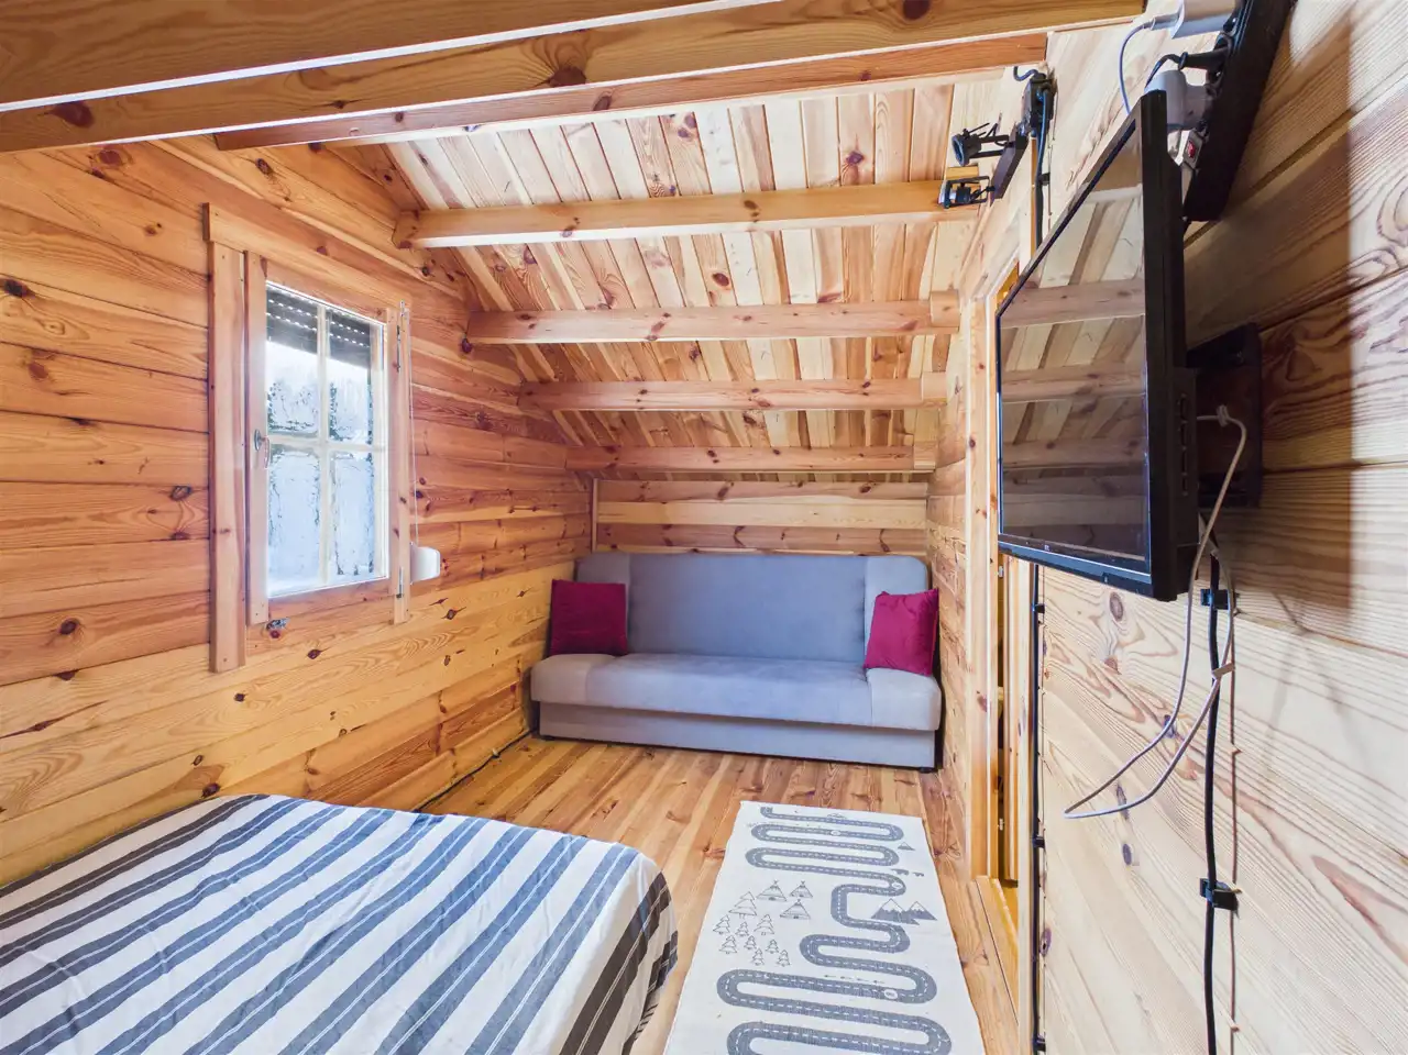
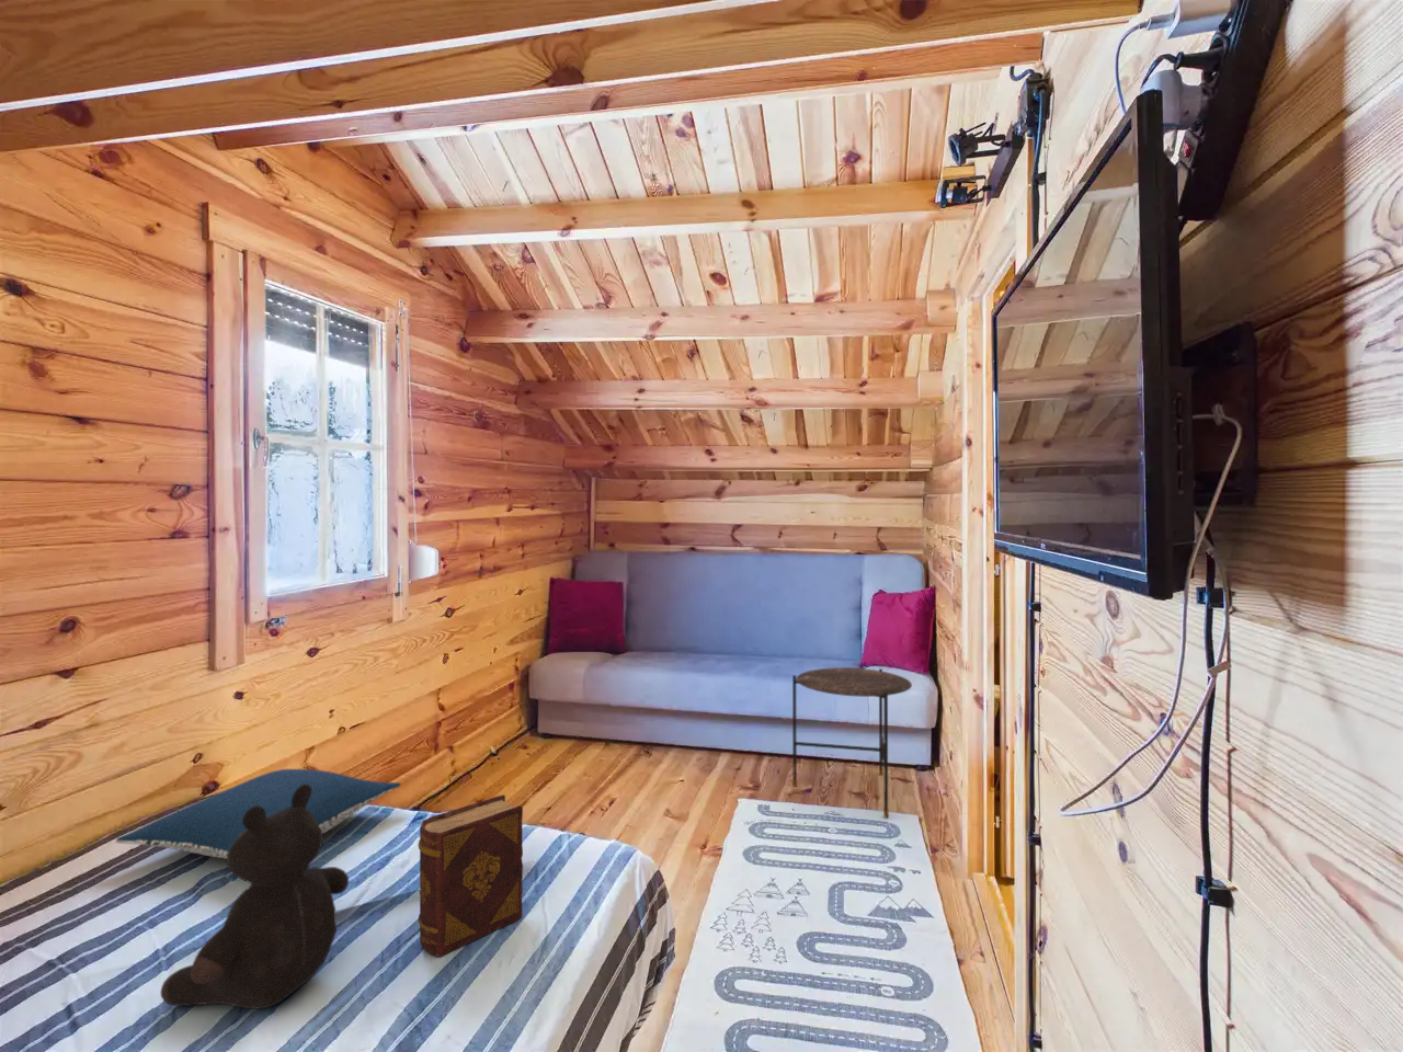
+ teddy bear (255, 888)
+ diary (470, 871)
+ pillow (271, 810)
+ side table (847, 745)
